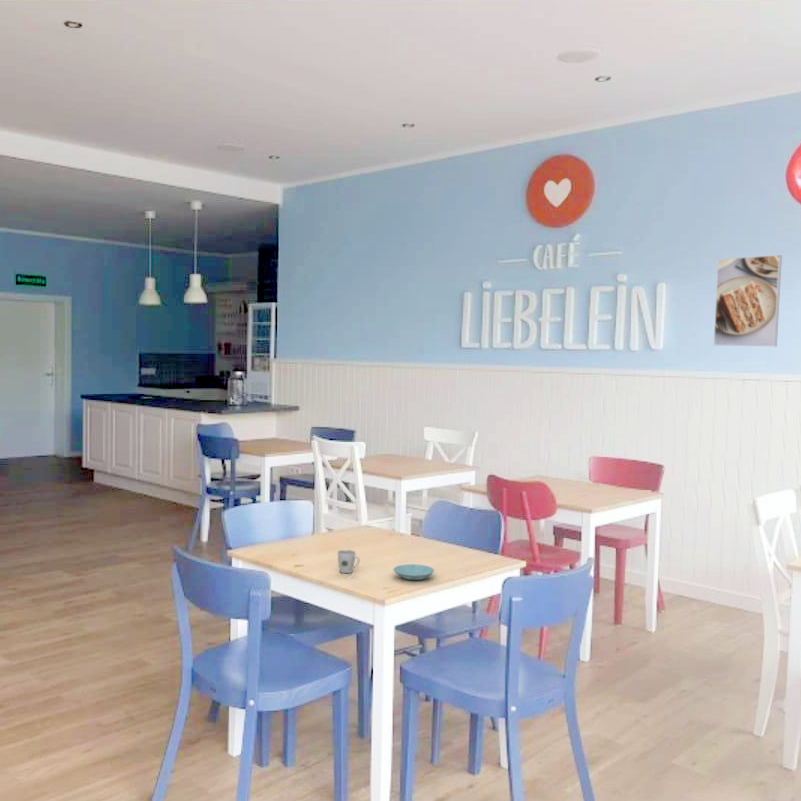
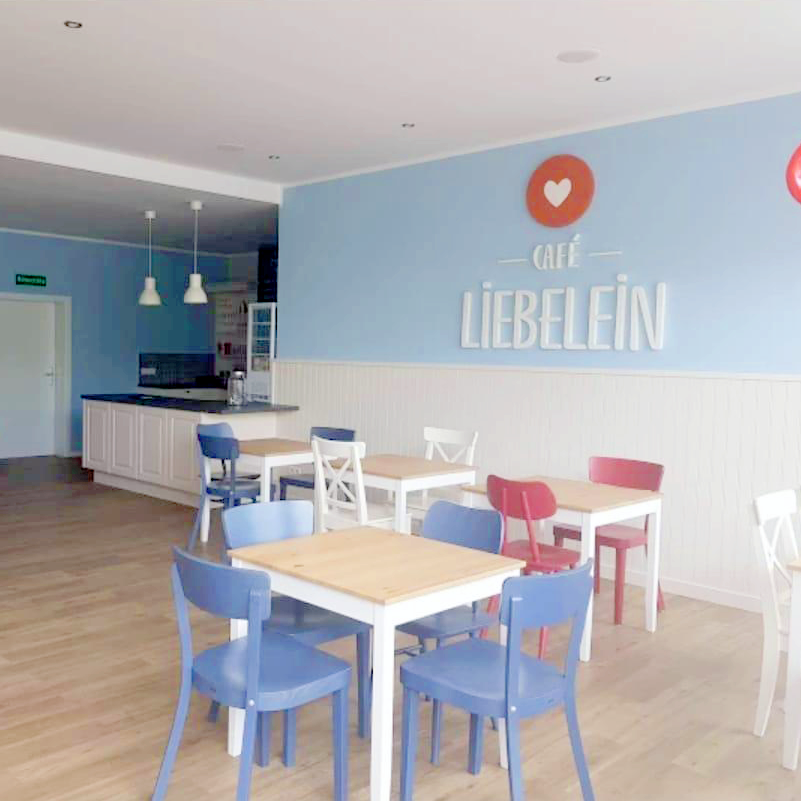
- cup (348, 555)
- saucer (413, 573)
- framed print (746, 301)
